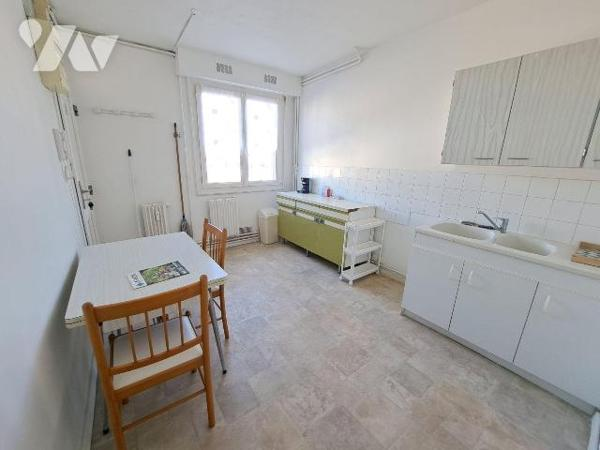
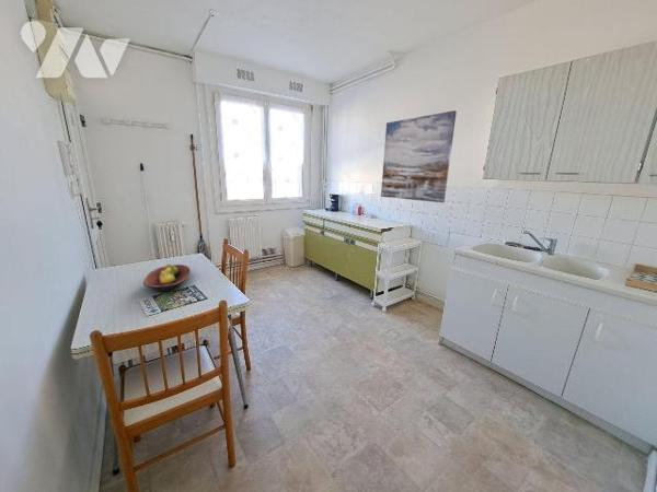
+ wall art (413, 160)
+ fruit bowl (168, 276)
